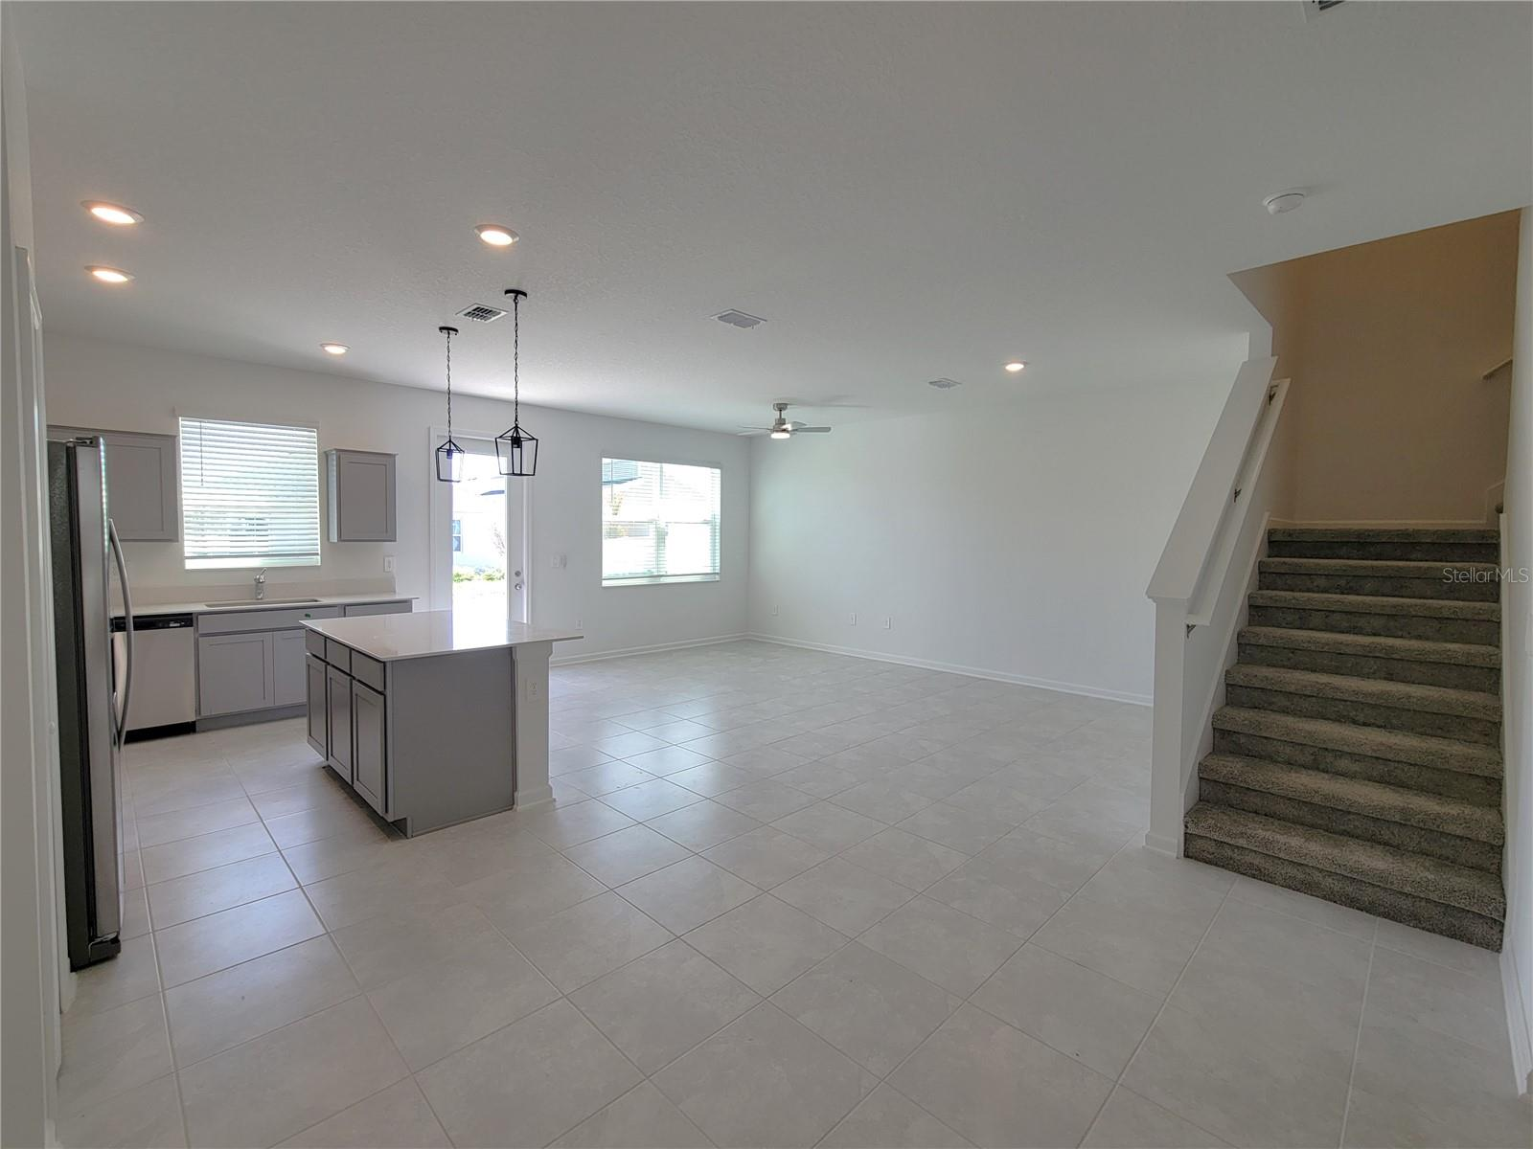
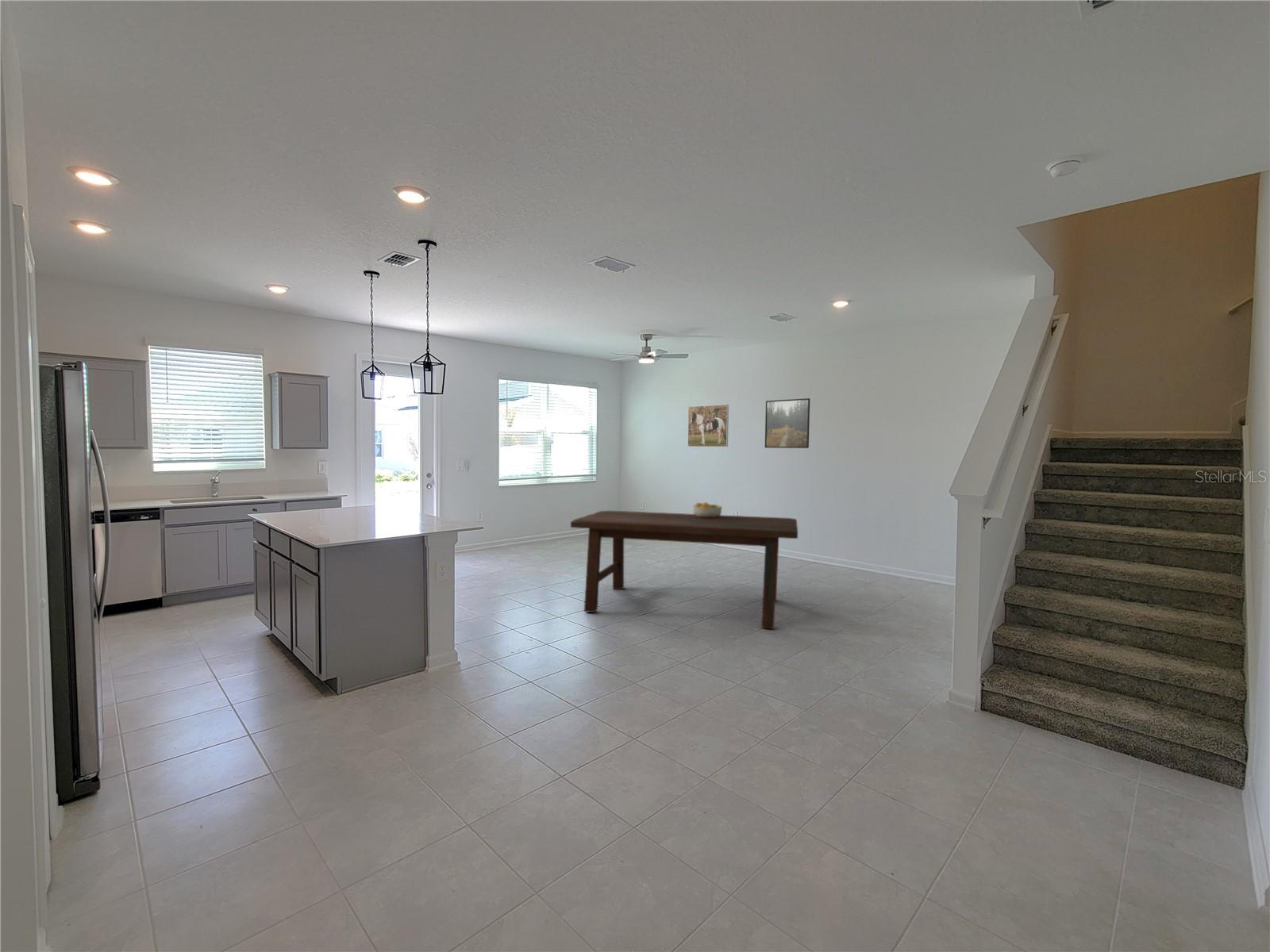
+ fruit bowl (706, 509)
+ dining table (688, 542)
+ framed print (787, 424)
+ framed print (707, 426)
